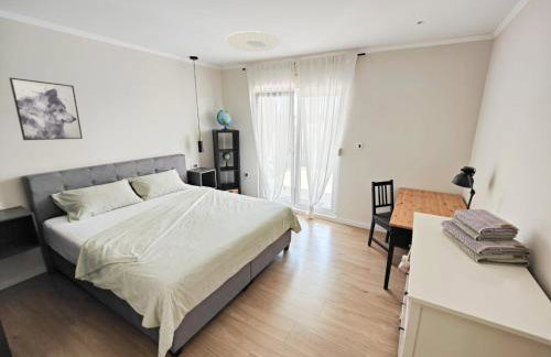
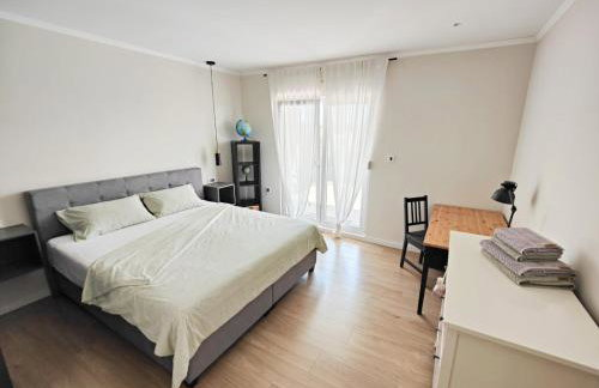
- wall art (50, 111)
- ceiling light (252, 40)
